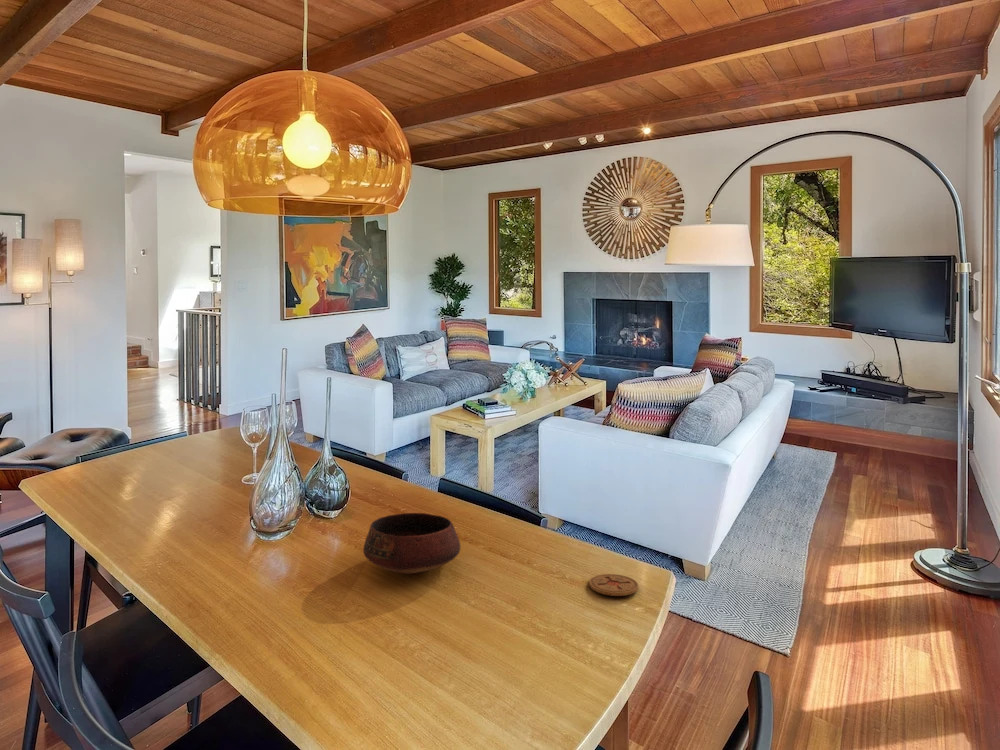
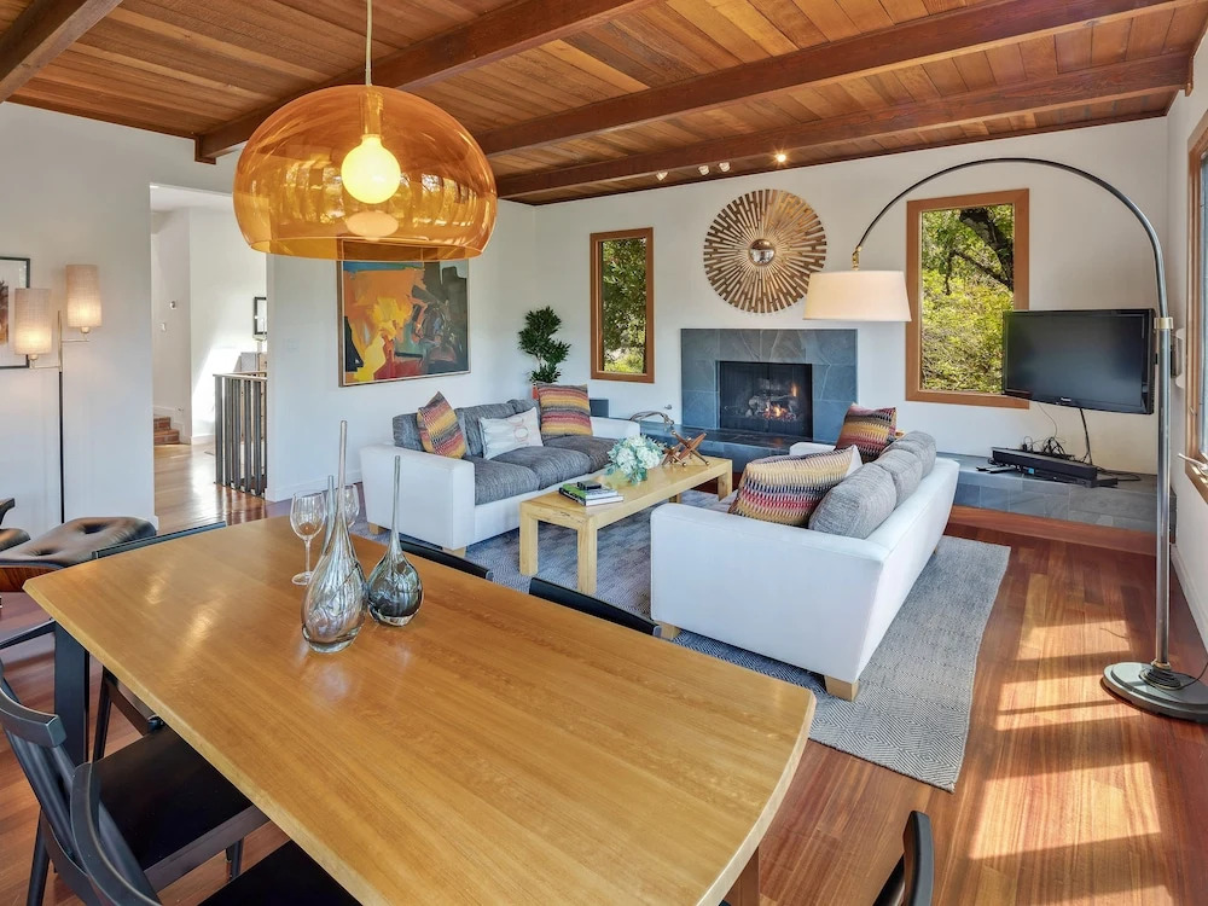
- bowl (412, 545)
- coaster (613, 584)
